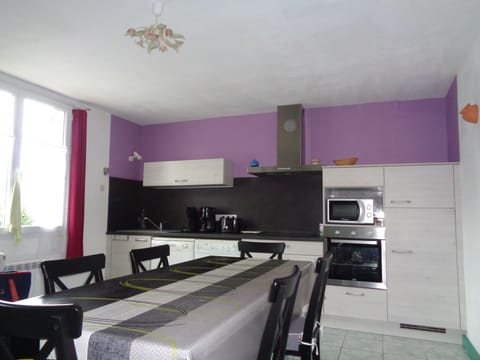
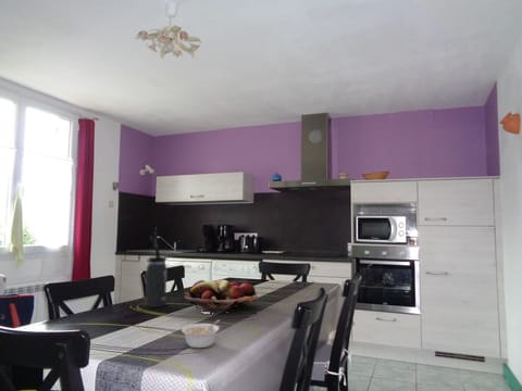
+ fruit basket (221, 293)
+ thermos bottle (156, 276)
+ legume (200, 333)
